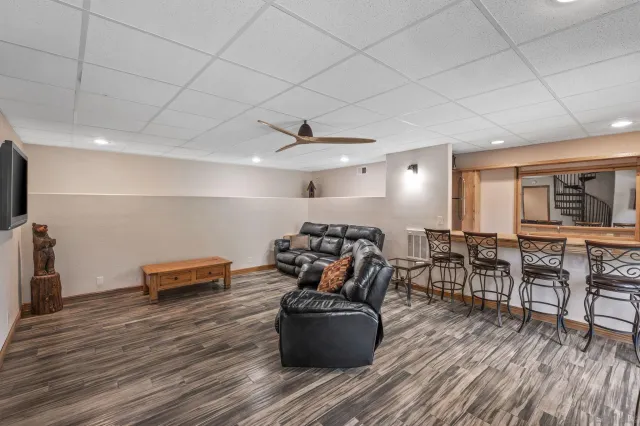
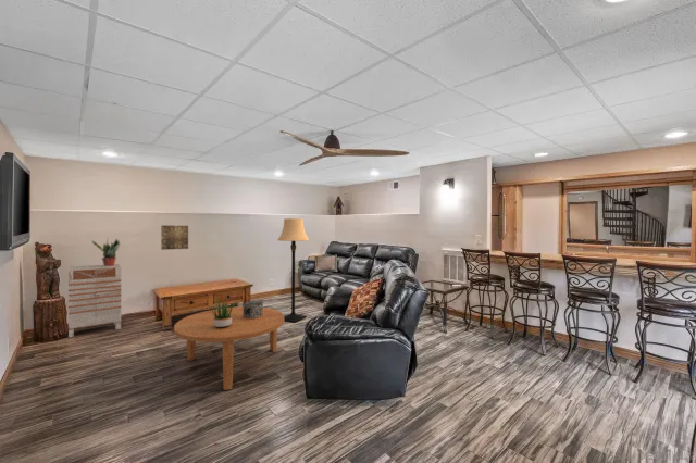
+ potted plant (222, 311)
+ wall art (174, 237)
+ lamp (293, 268)
+ coffee table (232, 341)
+ decorative box (252, 309)
+ potted plant (107, 250)
+ dresser (95, 298)
